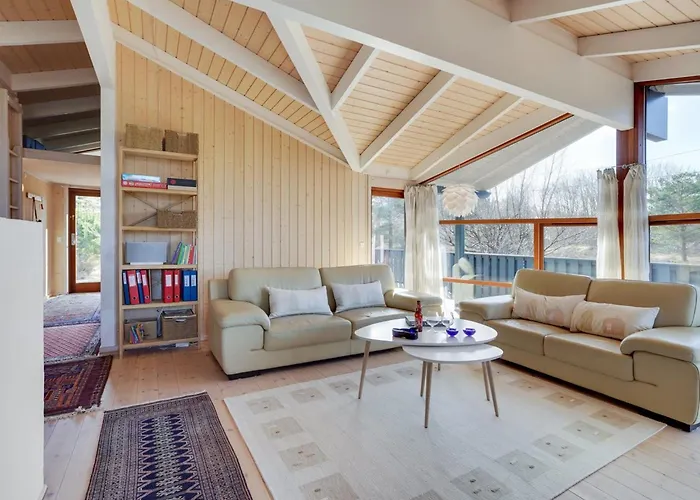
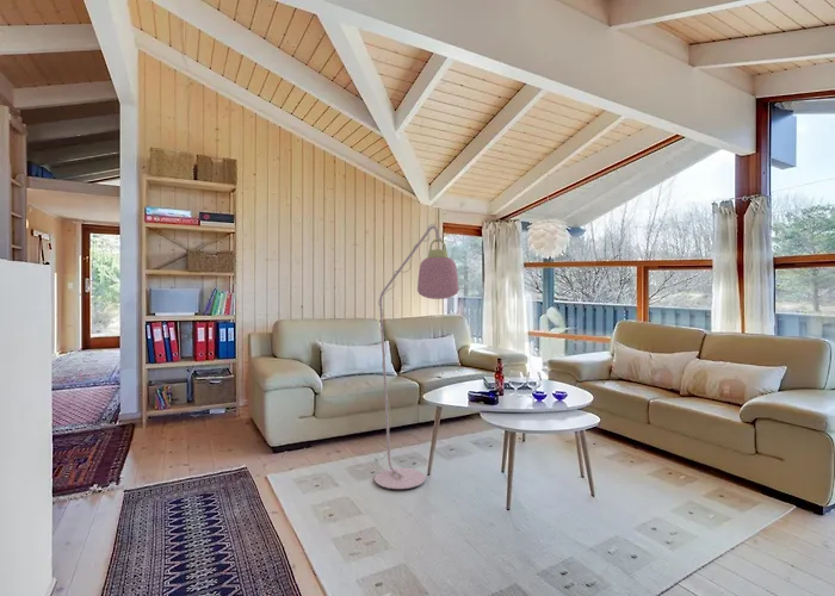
+ floor lamp (385, 350)
